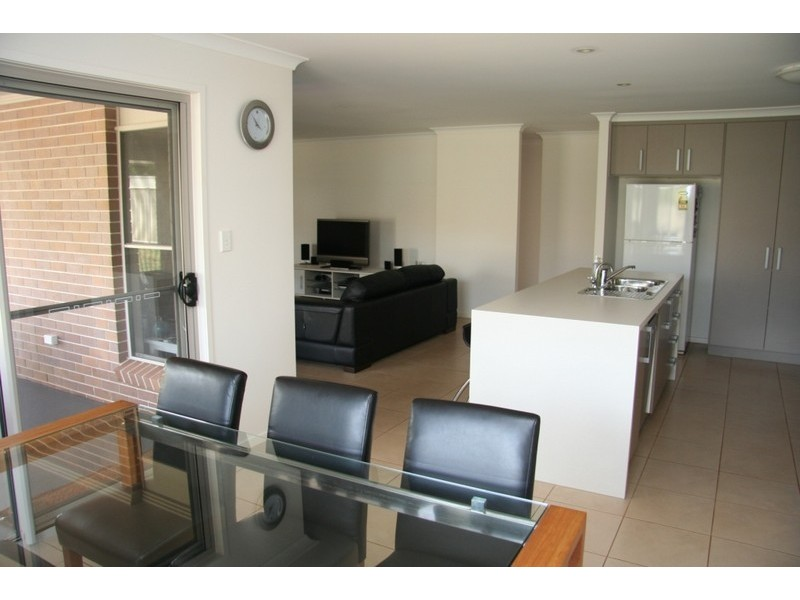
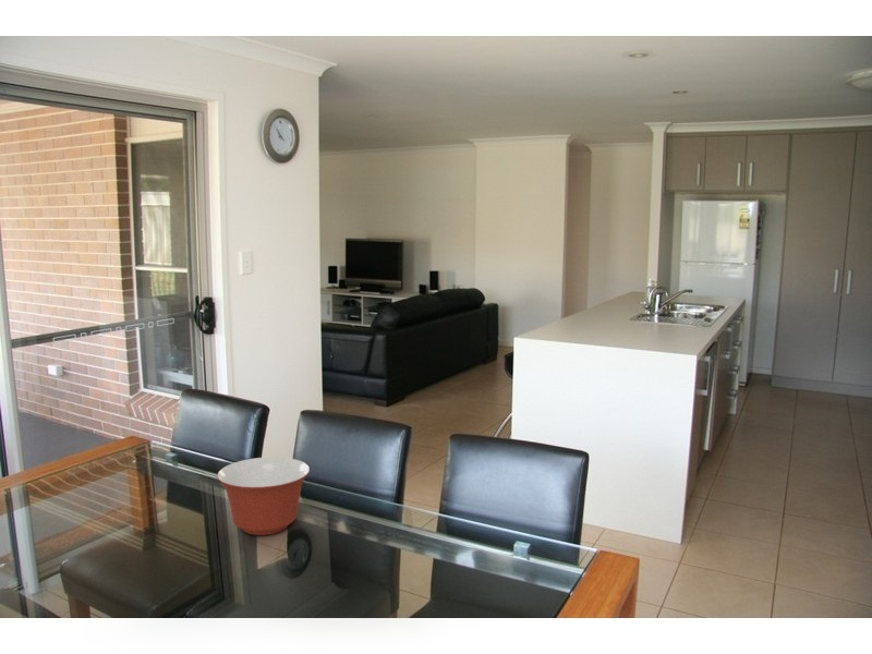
+ mixing bowl (264, 498)
